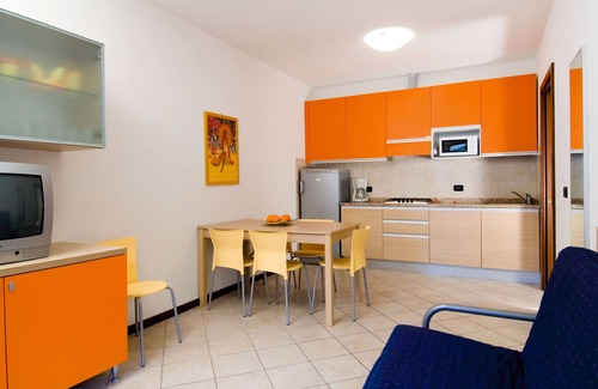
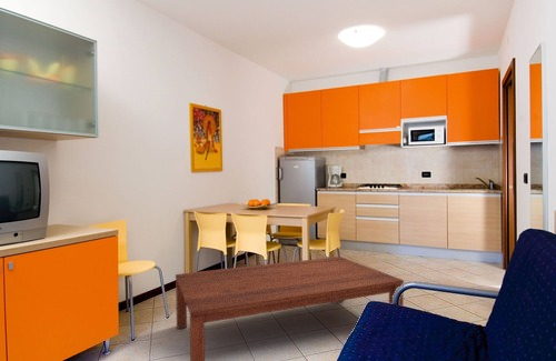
+ coffee table (285, 303)
